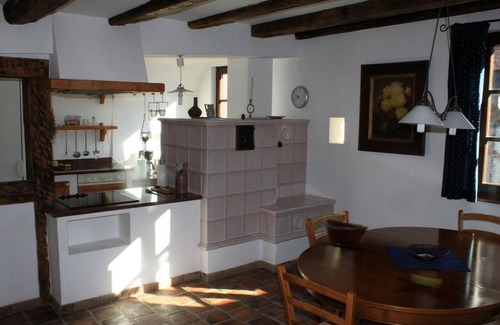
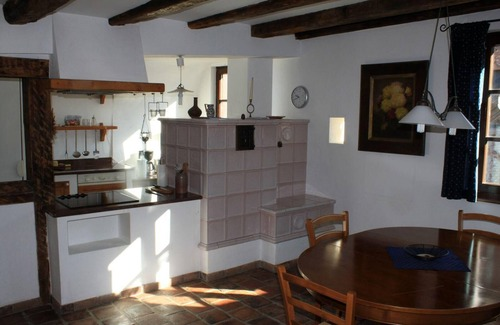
- ceramic bowl (344, 233)
- banana (423, 279)
